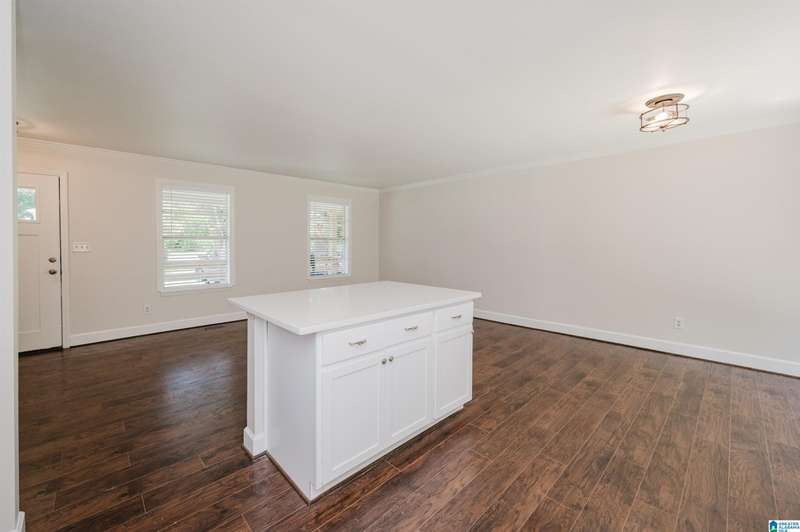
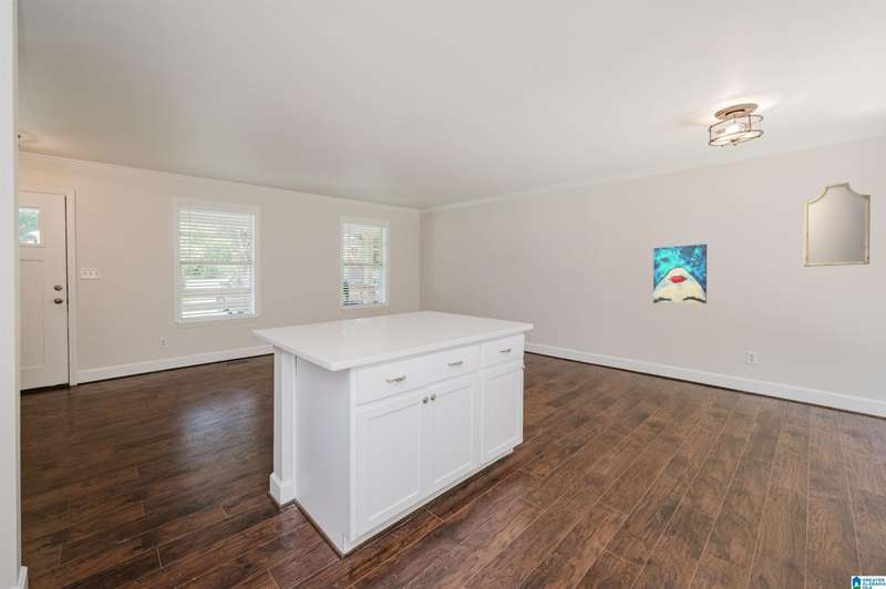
+ home mirror (835, 225)
+ wall art (679, 275)
